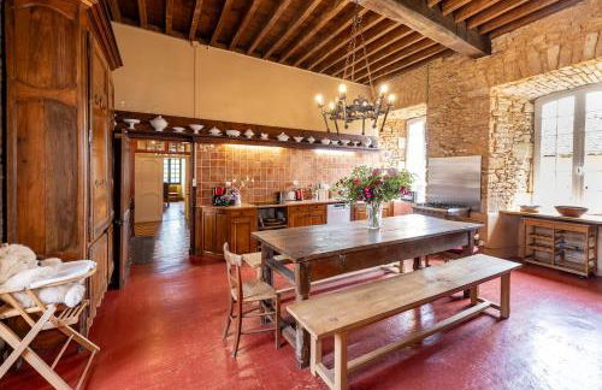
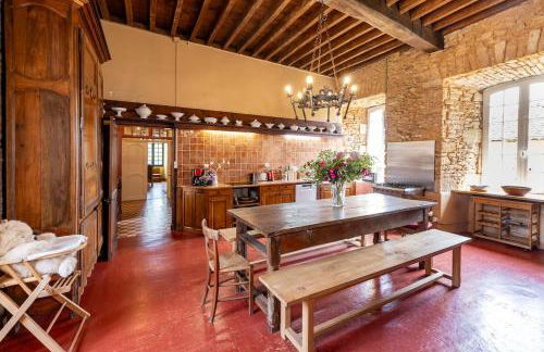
- waste bin (142, 249)
